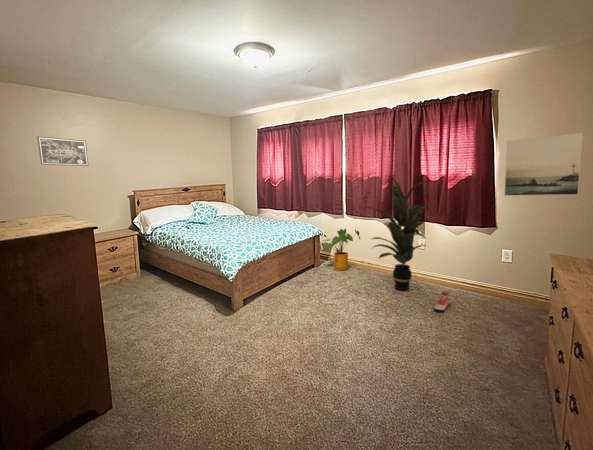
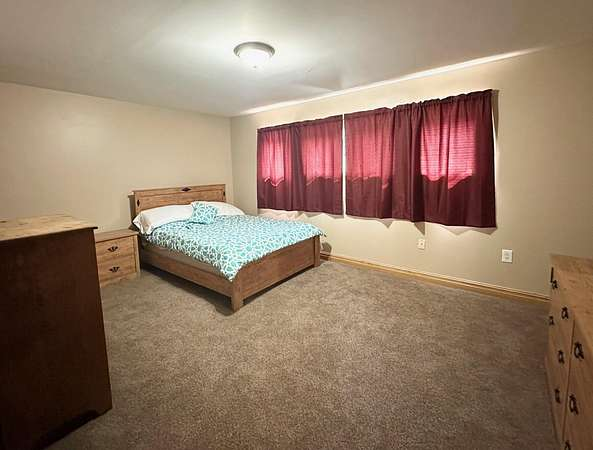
- sneaker (442, 300)
- wall art (64, 152)
- indoor plant (399, 232)
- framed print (540, 166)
- house plant (340, 248)
